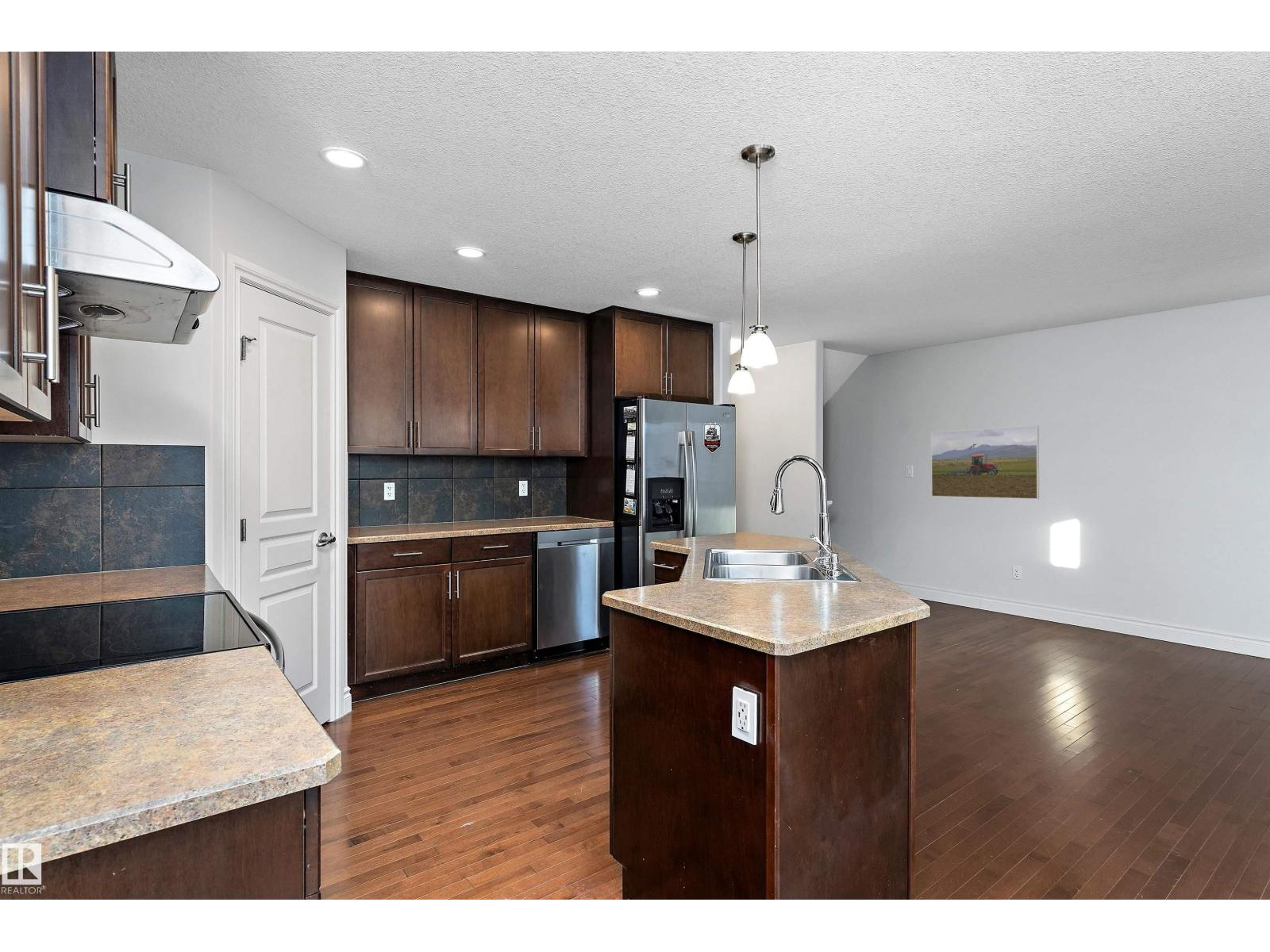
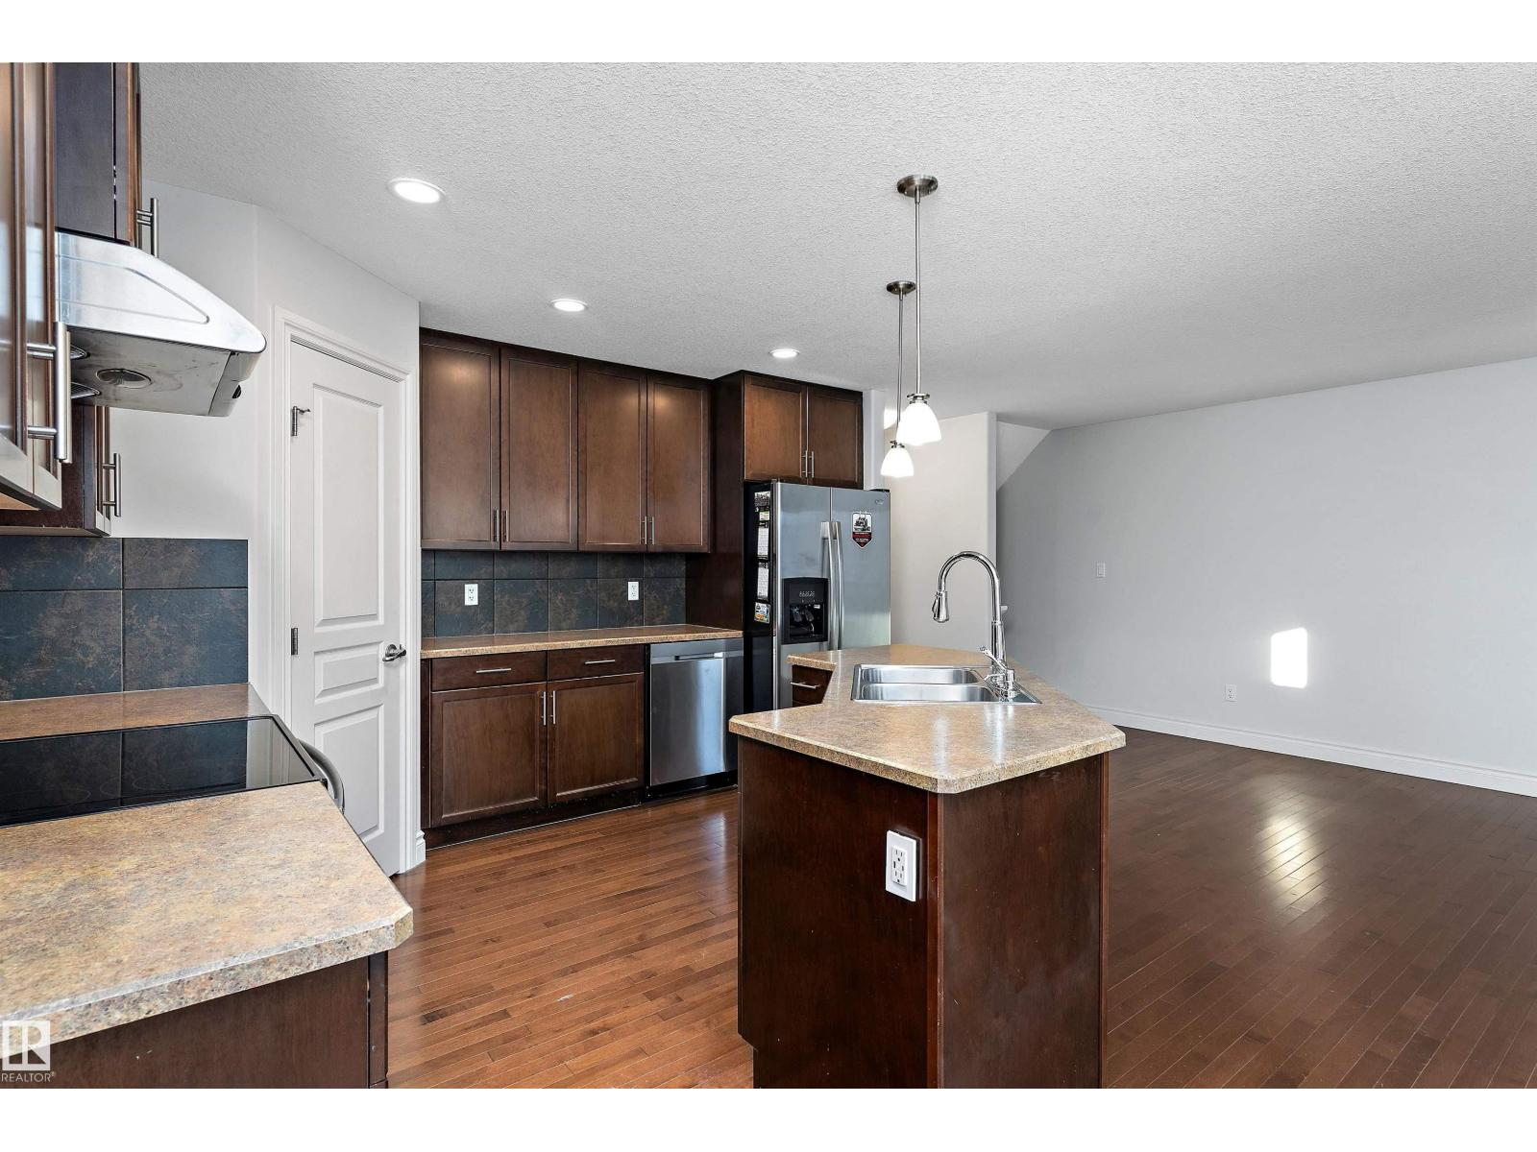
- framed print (981, 463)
